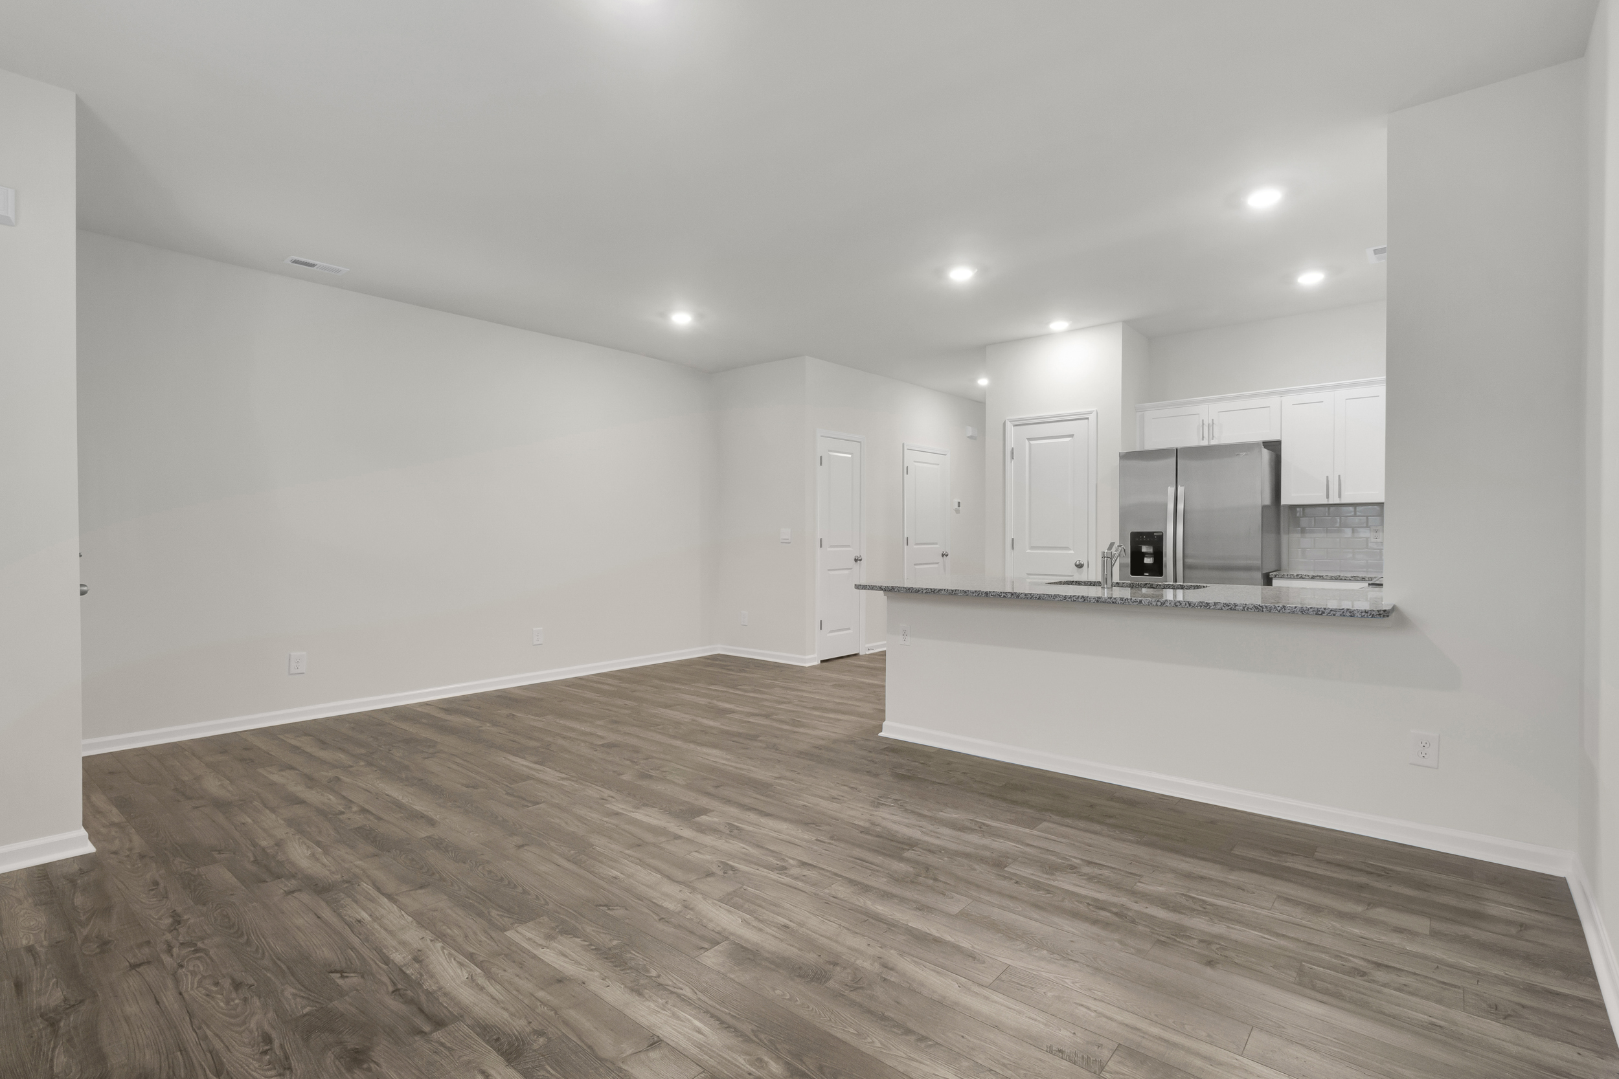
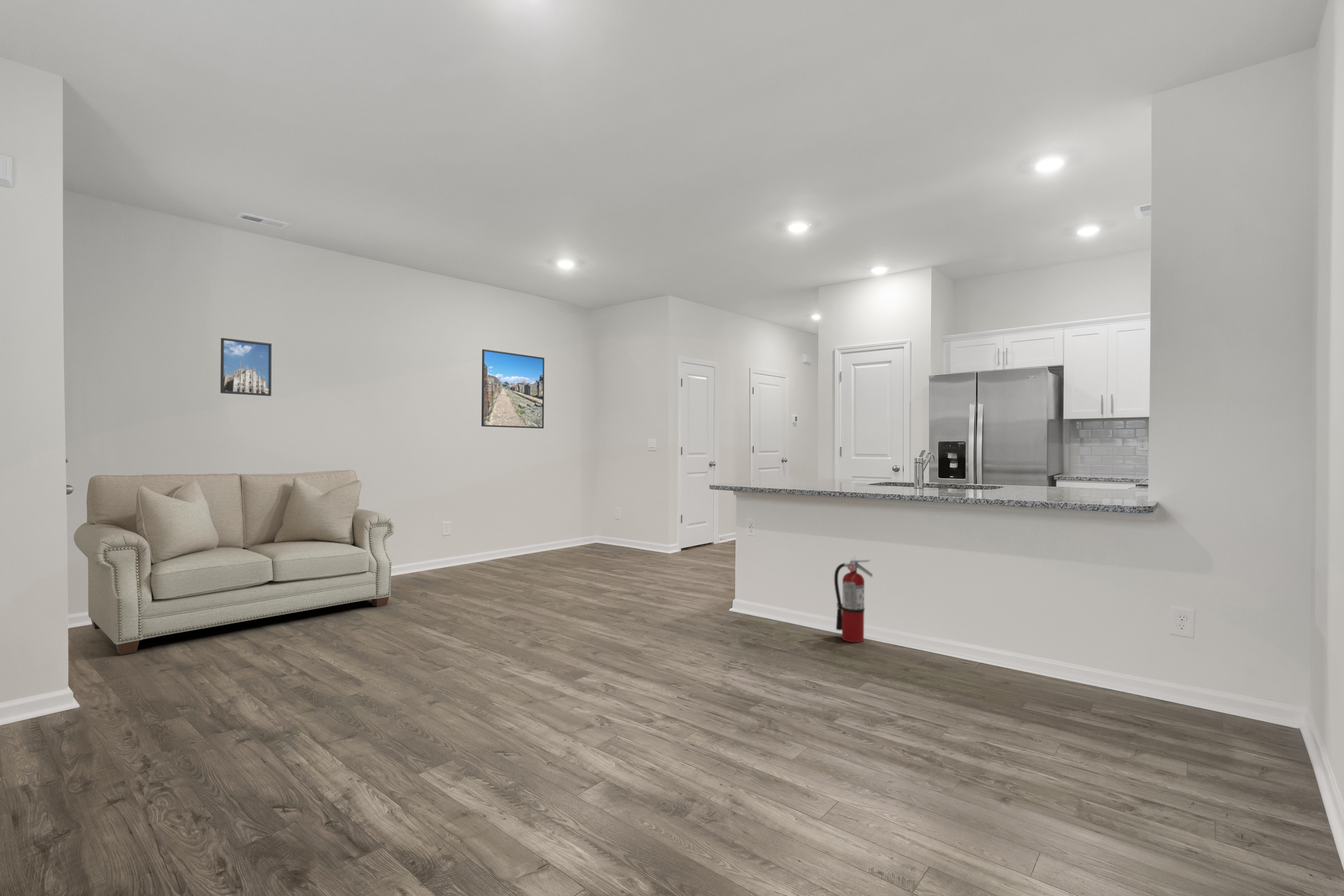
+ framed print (246, 368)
+ sofa (249, 544)
+ fire extinguisher (852, 597)
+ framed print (514, 390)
